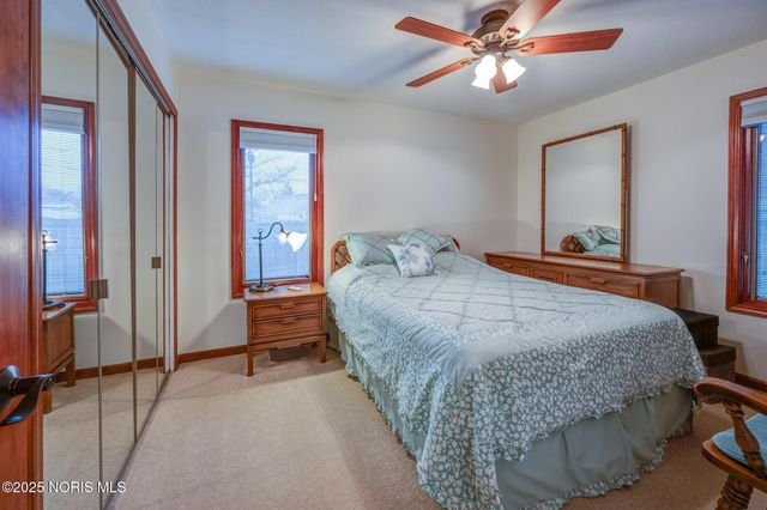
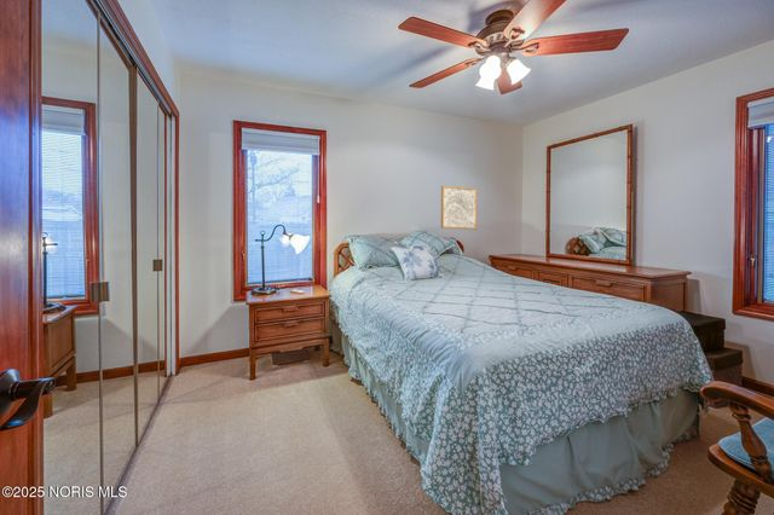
+ wall art (458, 208)
